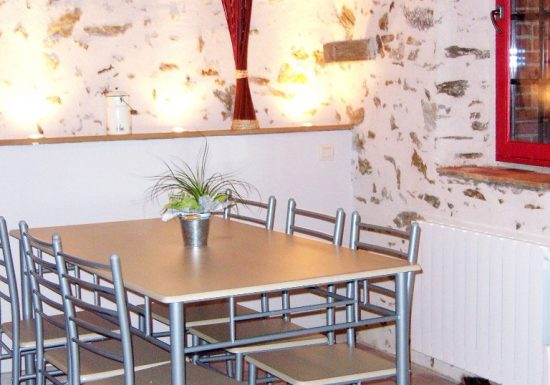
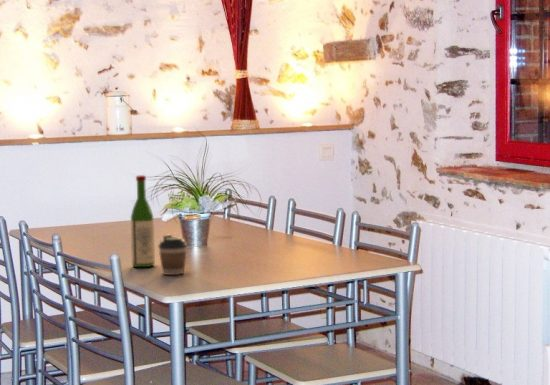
+ coffee cup (172, 254)
+ wine bottle (142, 220)
